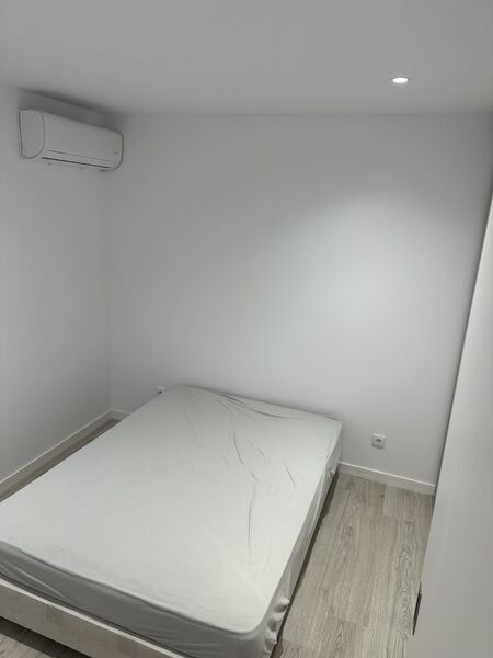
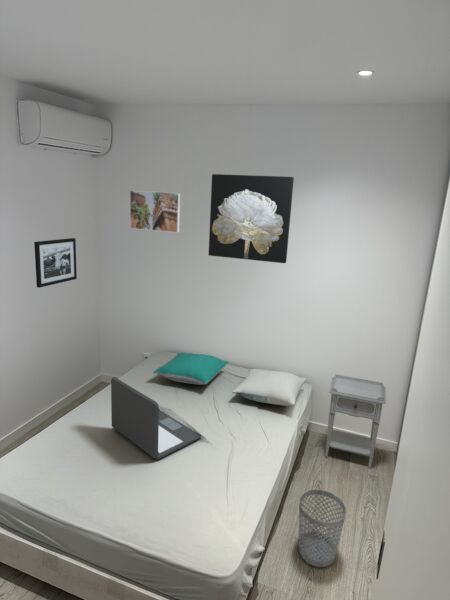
+ wastebasket (319, 528)
+ nightstand (354, 416)
+ wall art (249, 218)
+ pillow (191, 367)
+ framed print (154, 211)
+ laptop (155, 408)
+ picture frame (56, 261)
+ pillow (270, 386)
